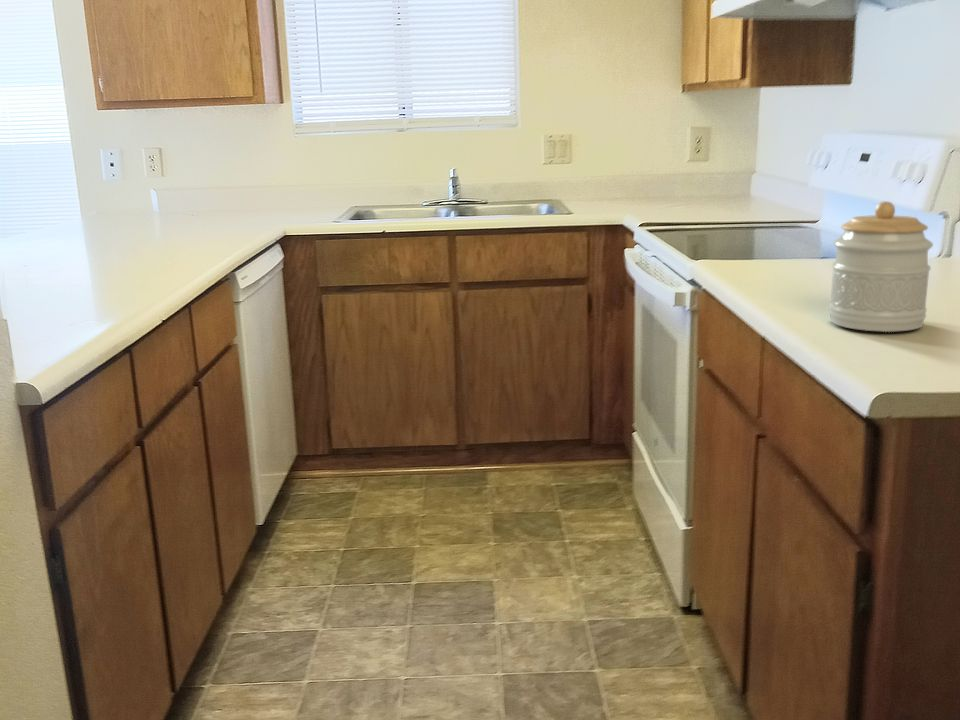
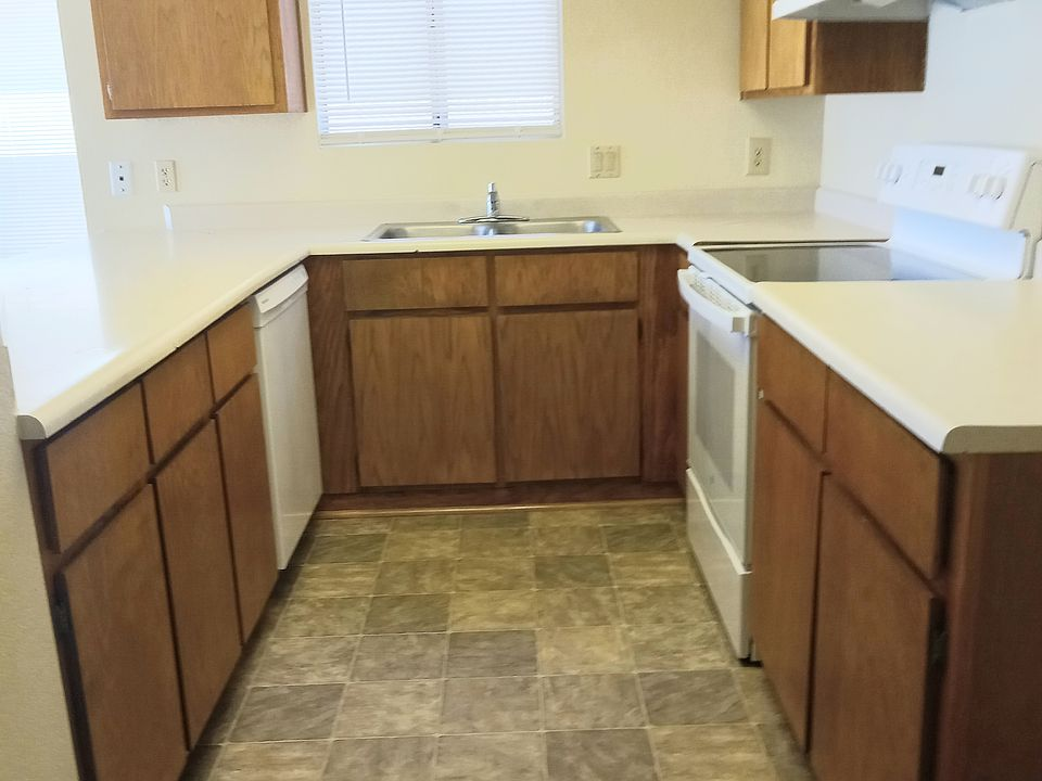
- jar (880, 263)
